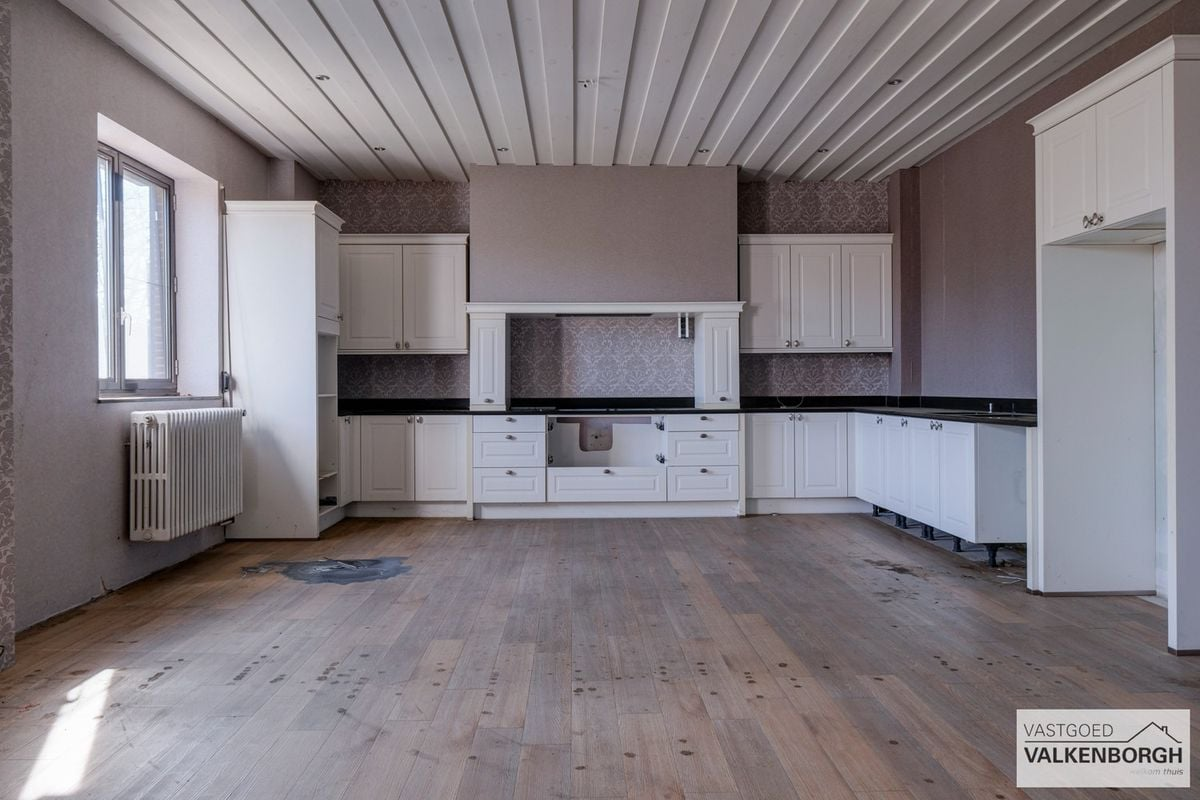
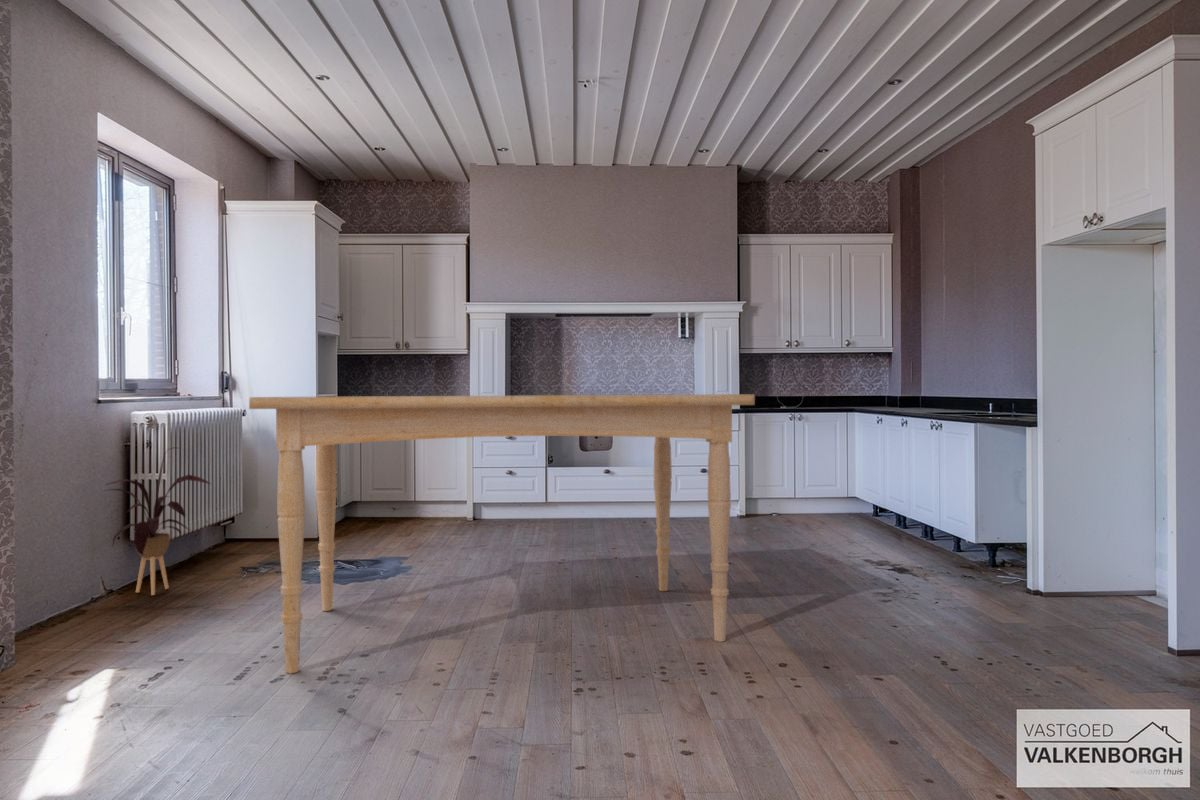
+ dining table (506, 436)
+ house plant (152, 521)
